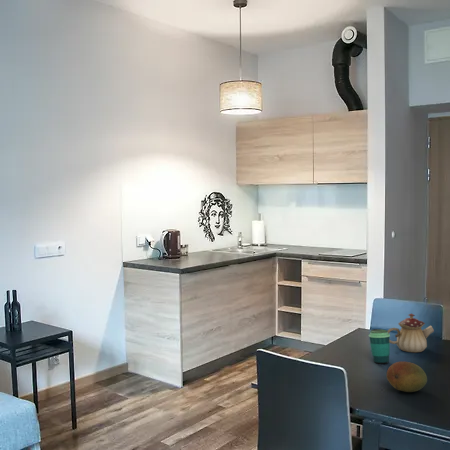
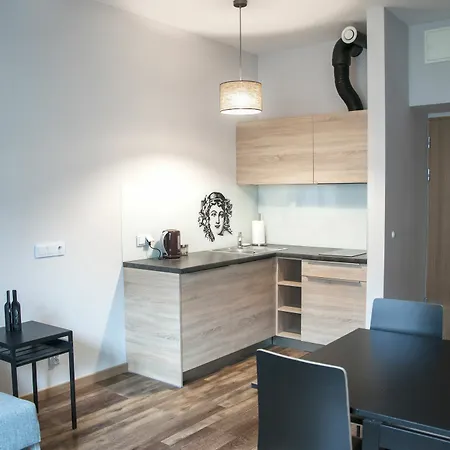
- teapot (409, 331)
- cup (379, 346)
- fruit (407, 375)
